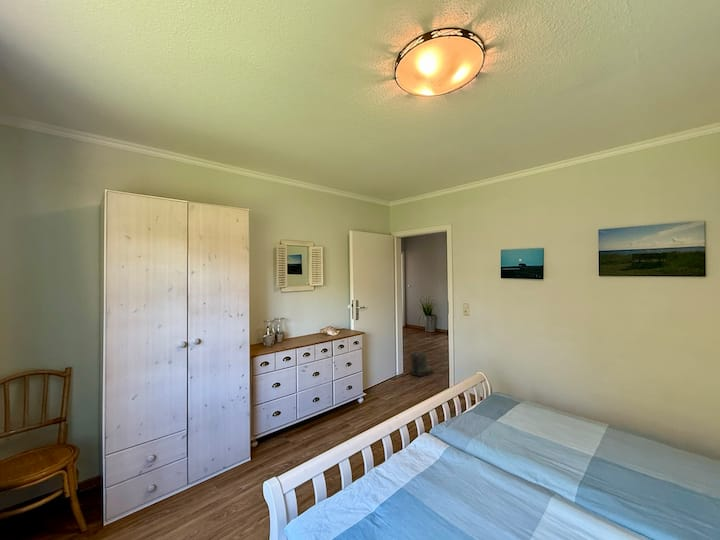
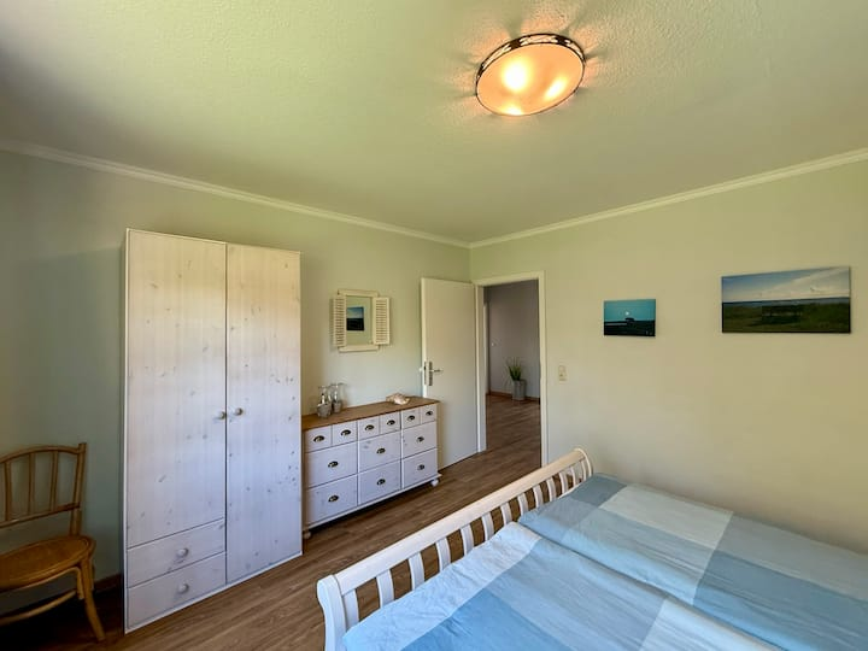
- boots (421, 362)
